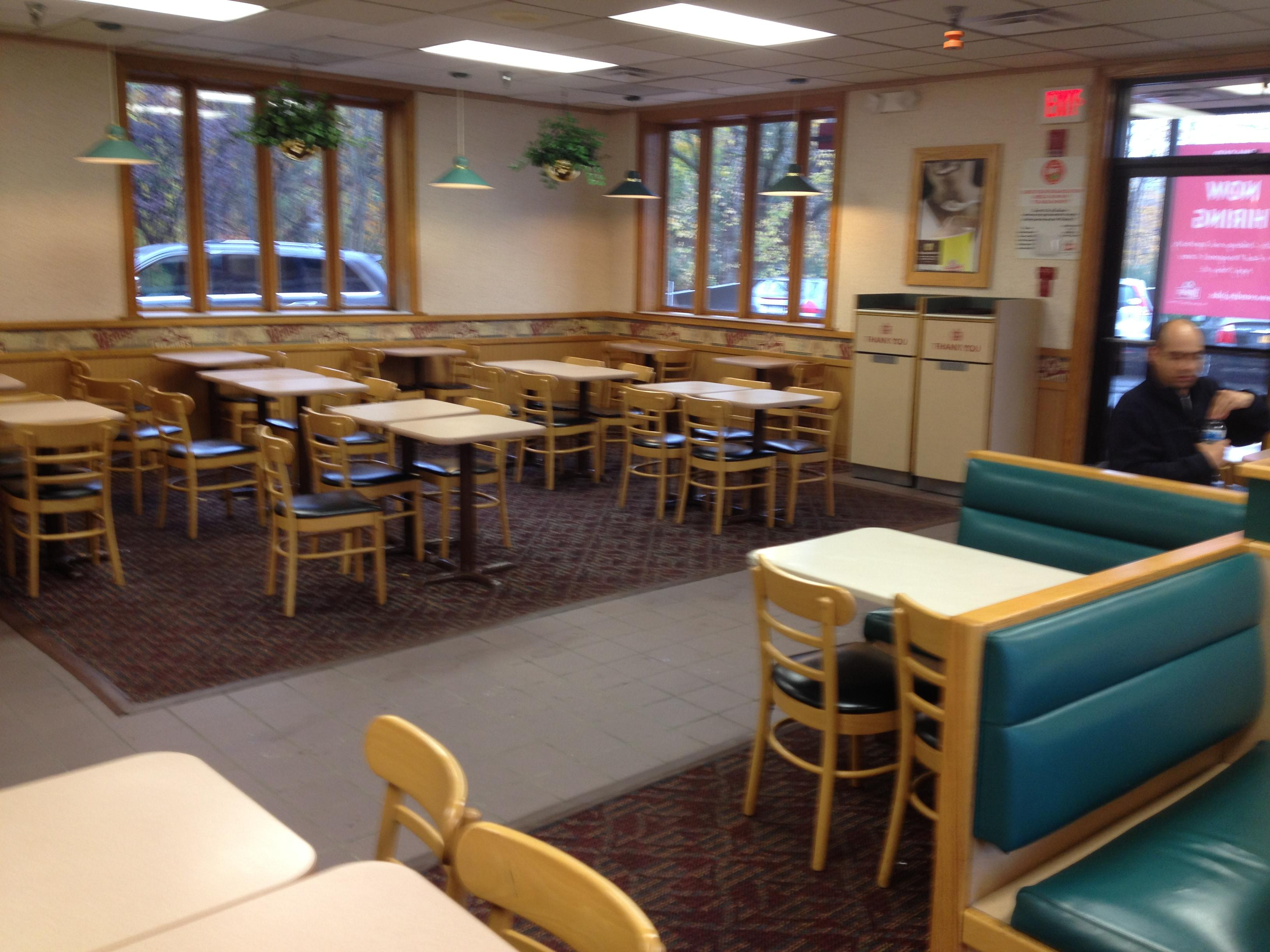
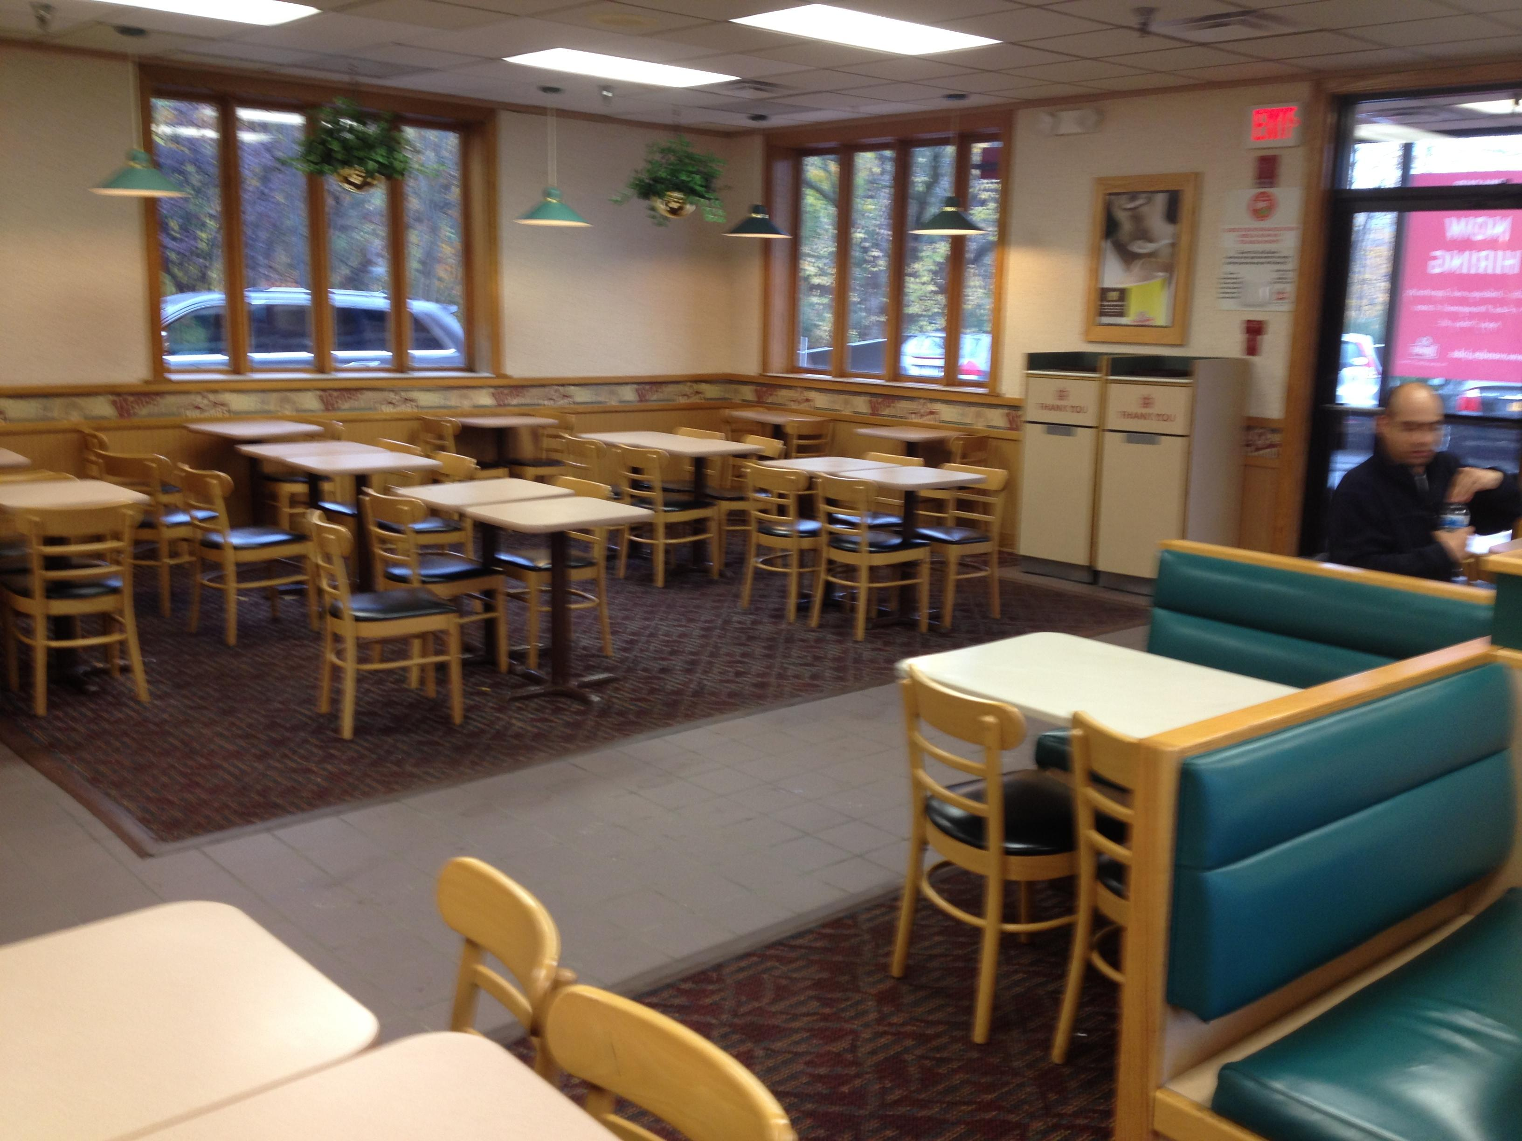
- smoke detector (954, 40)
